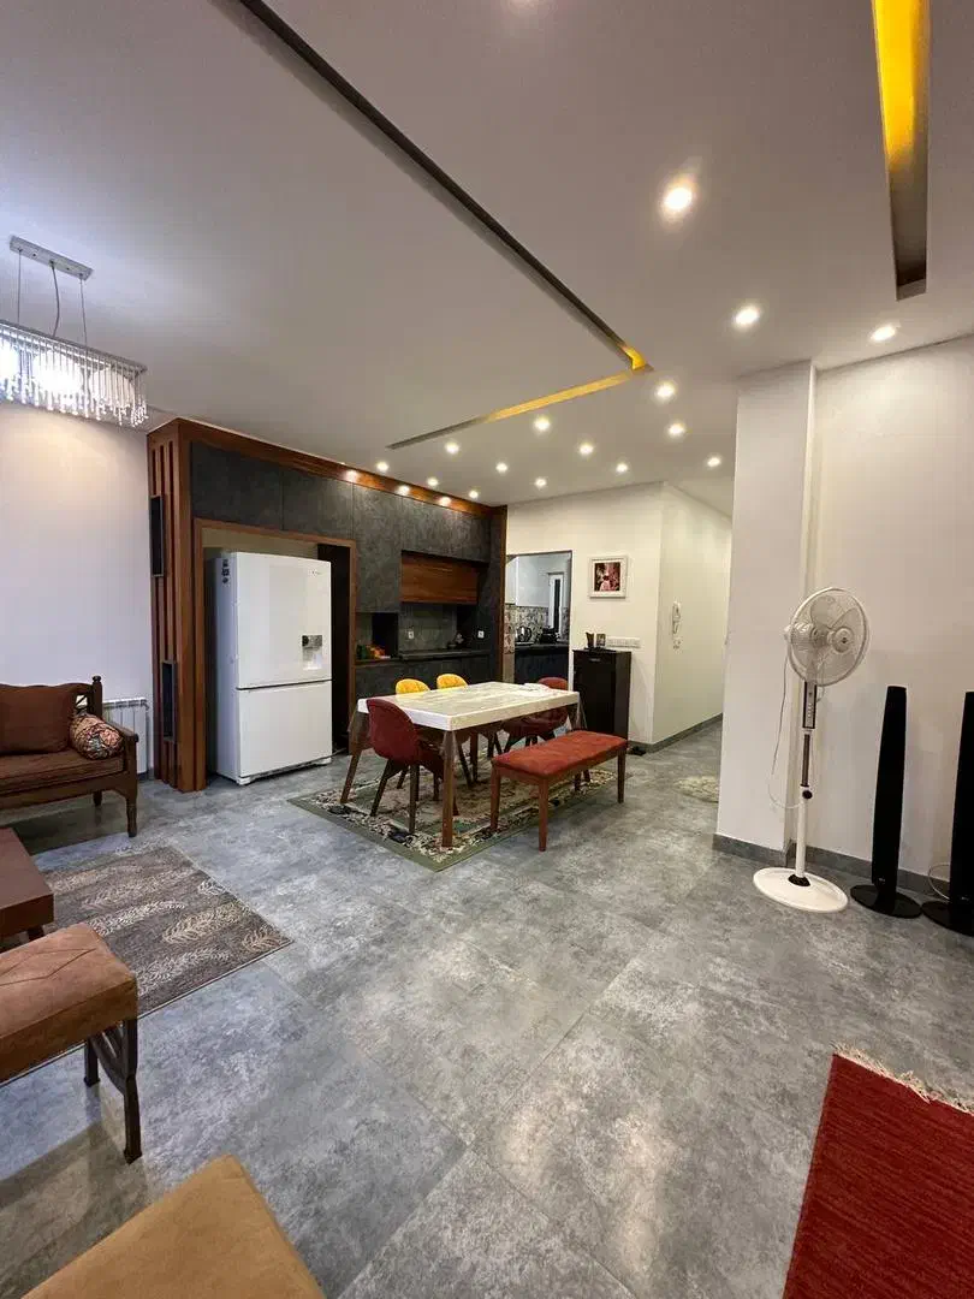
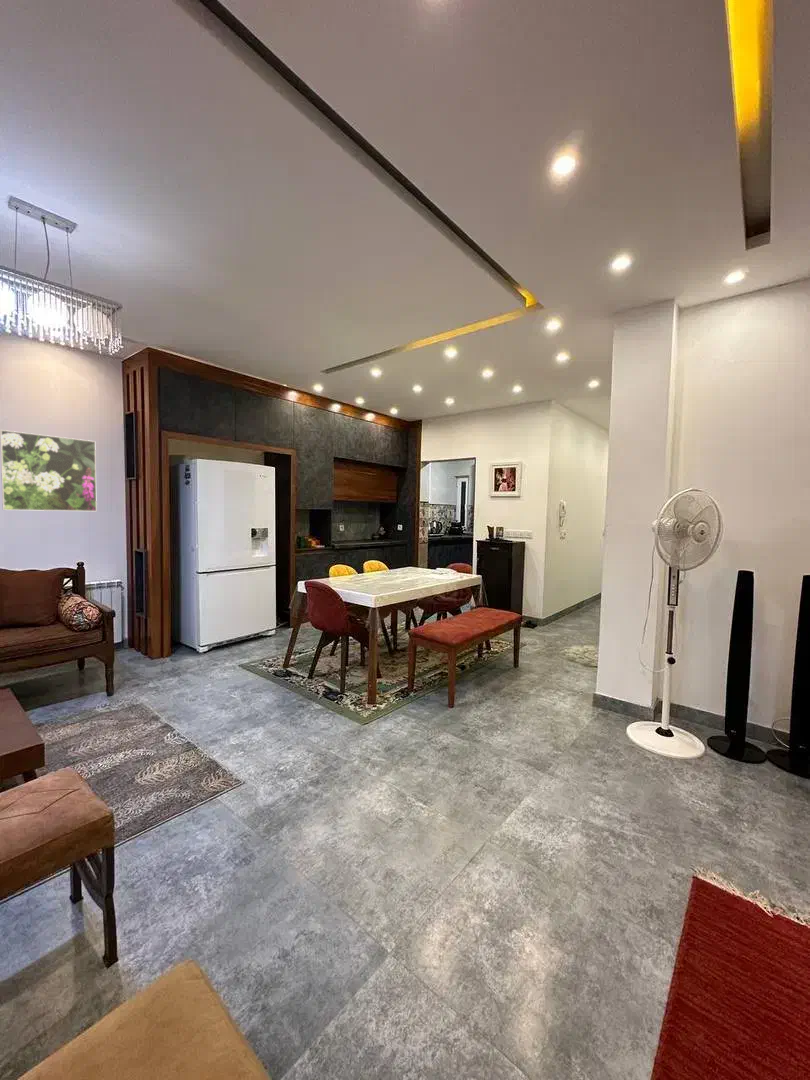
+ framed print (51, 473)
